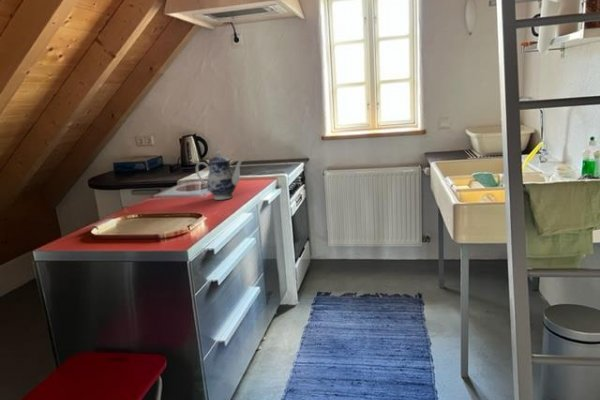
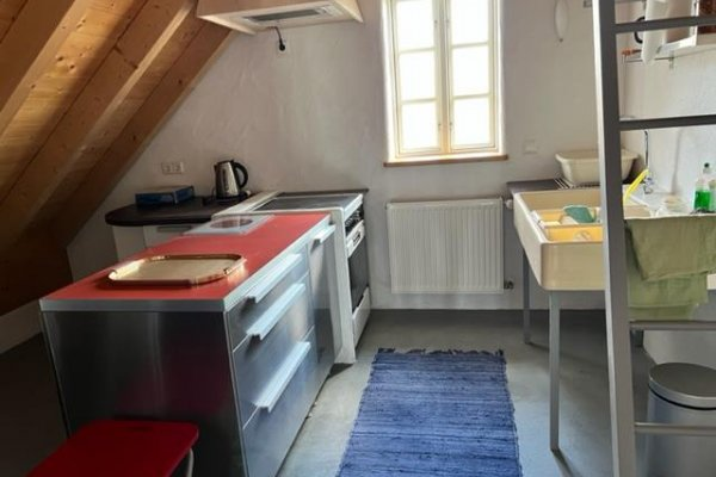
- teapot (220, 174)
